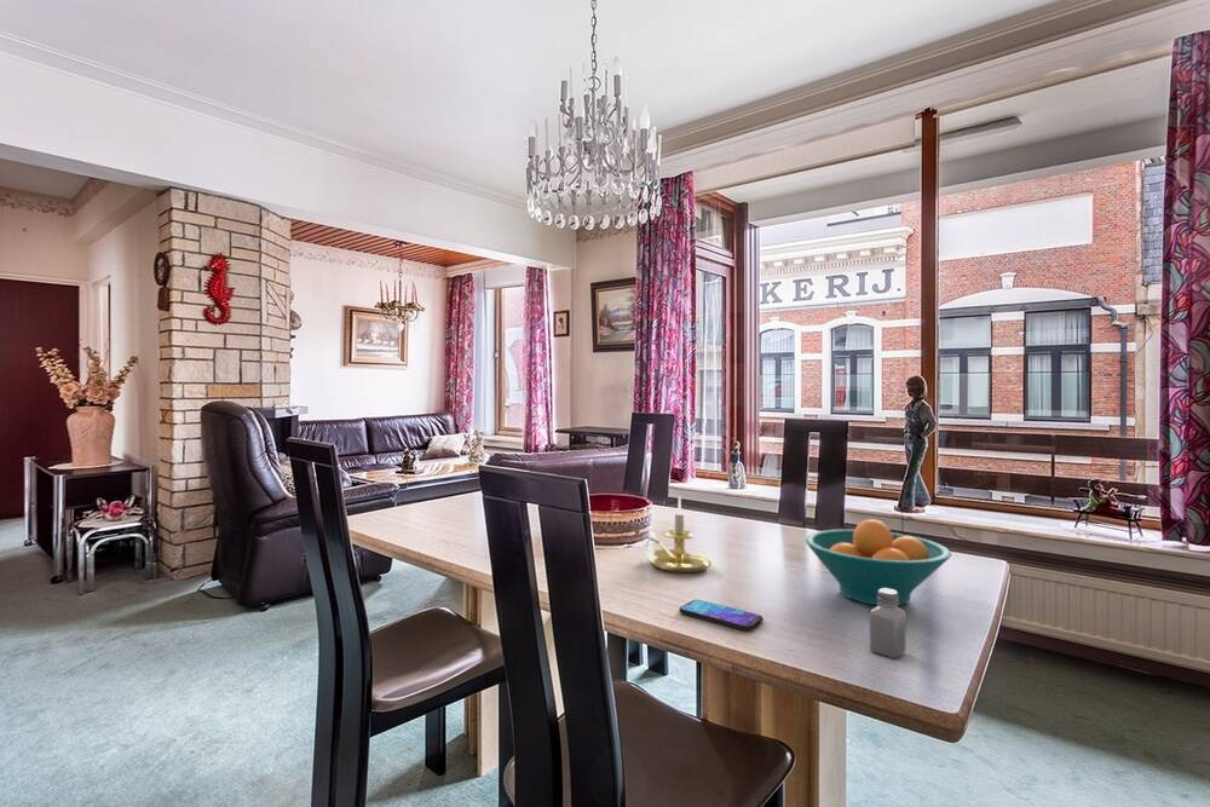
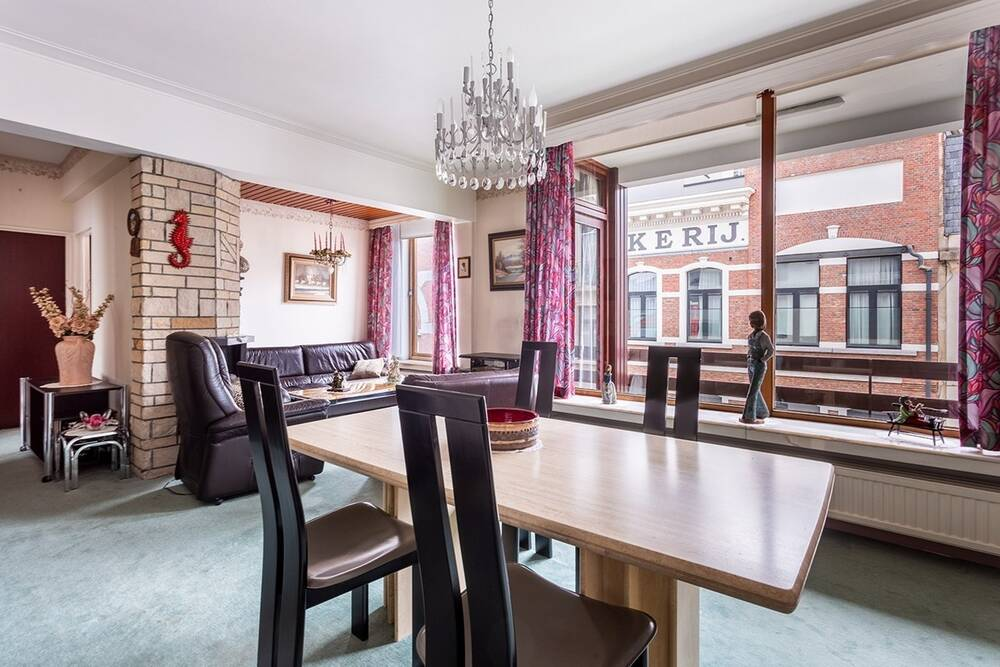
- smartphone (720, 613)
- candle holder (674, 530)
- fruit bowl (874, 558)
- saltshaker (887, 621)
